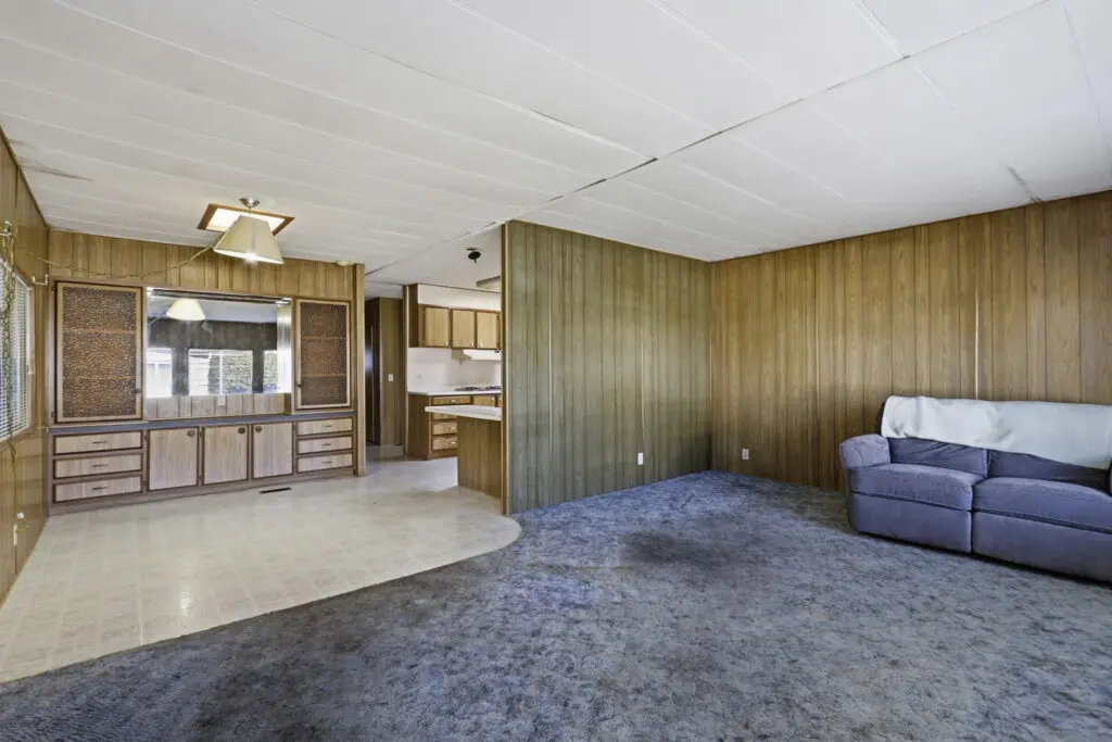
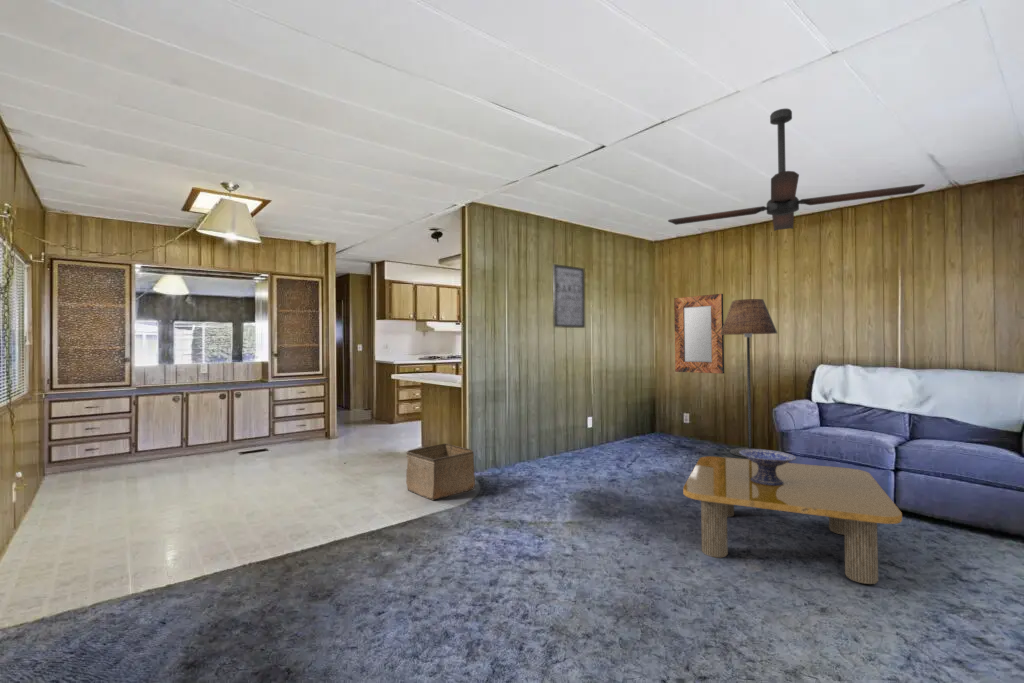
+ home mirror (698, 334)
+ wall art (569, 296)
+ floor lamp (748, 376)
+ storage bin (440, 469)
+ coffee table (780, 510)
+ decorative bowl (767, 467)
+ ceiling fan (781, 163)
